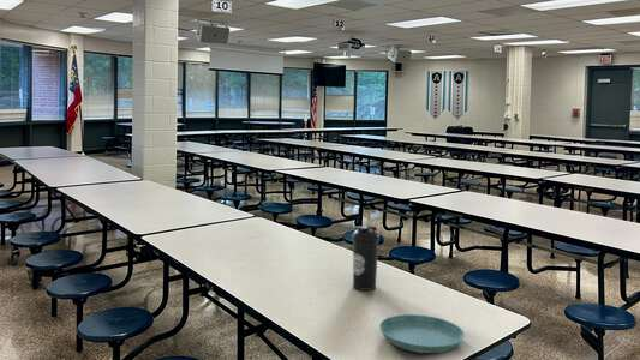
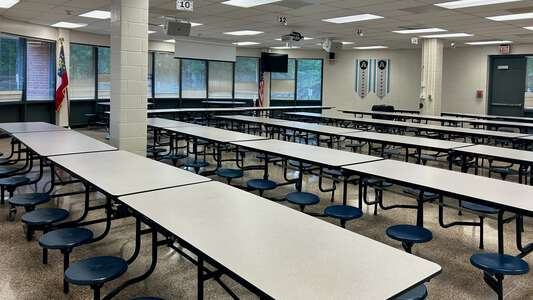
- saucer (420, 334)
- water bottle (365, 256)
